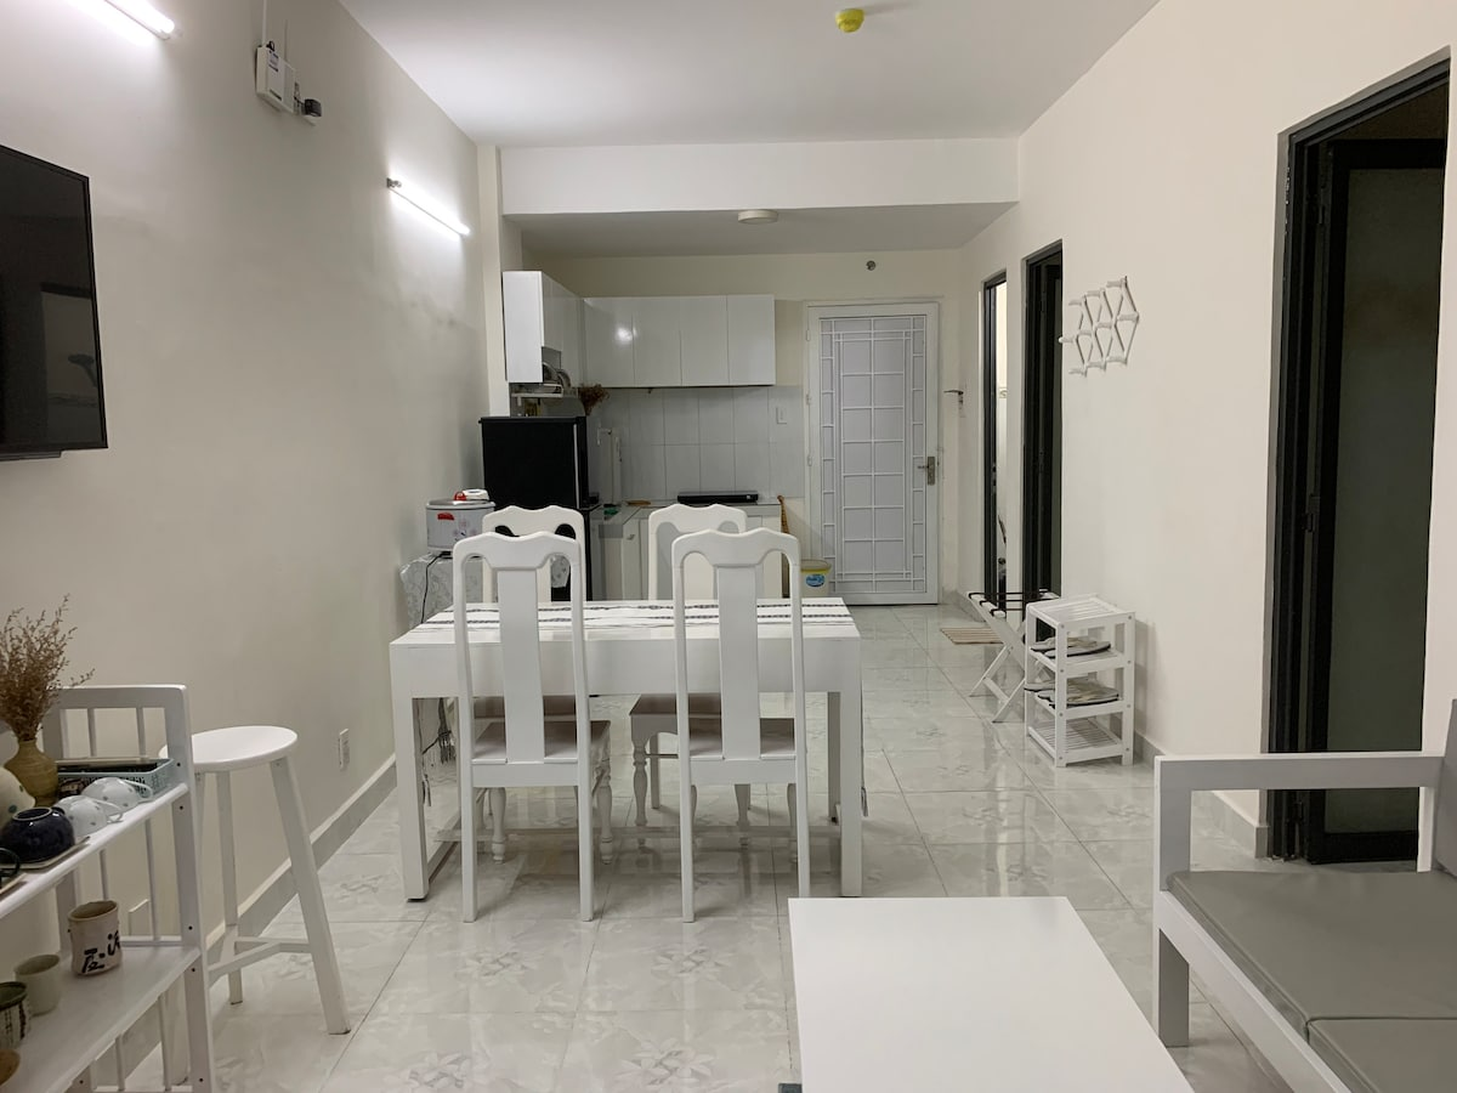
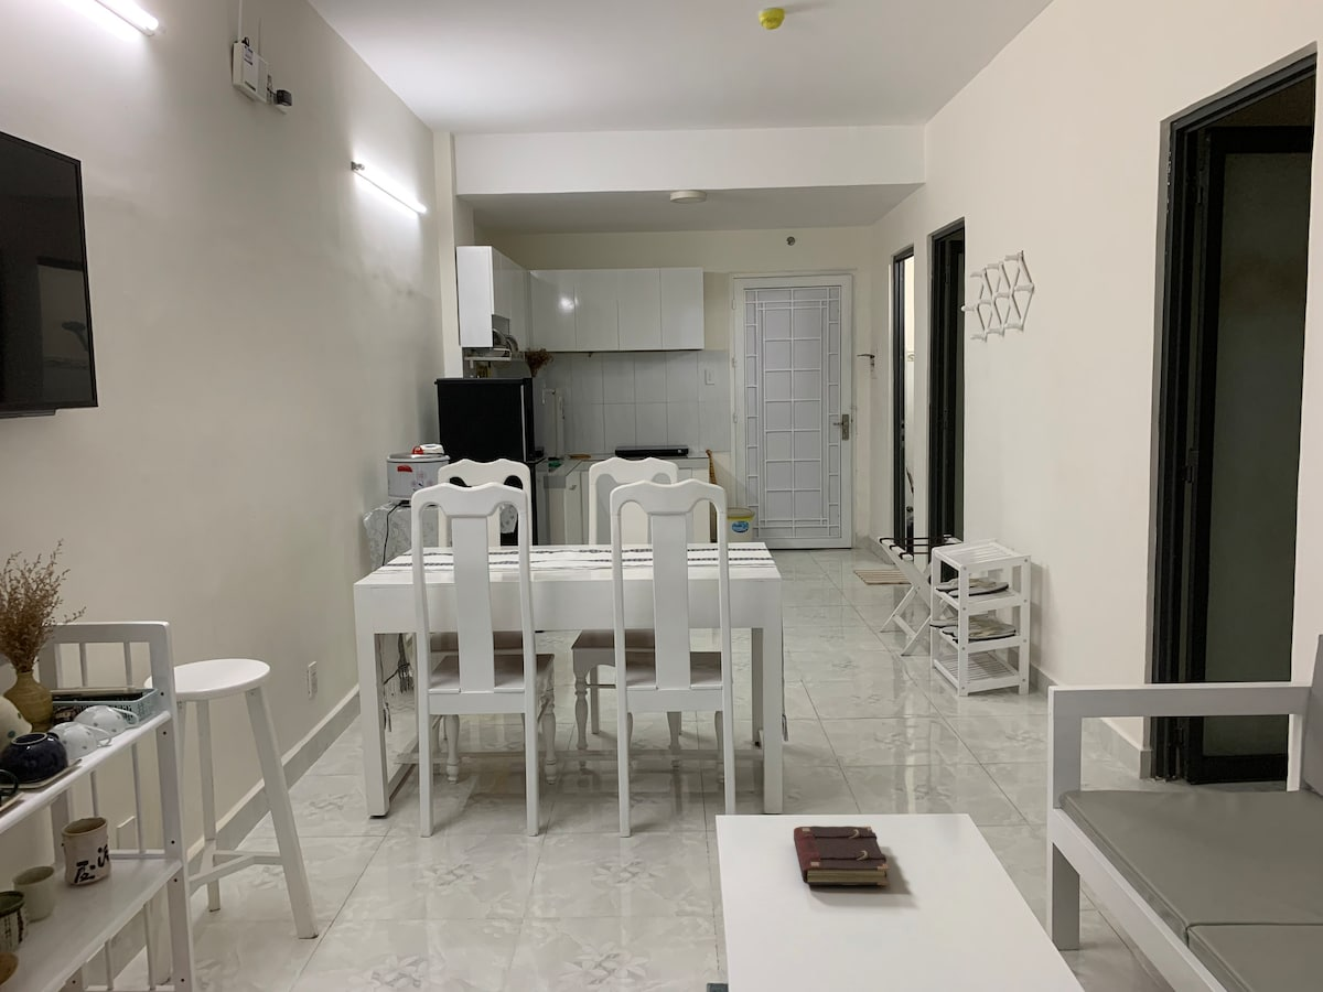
+ book (839, 853)
